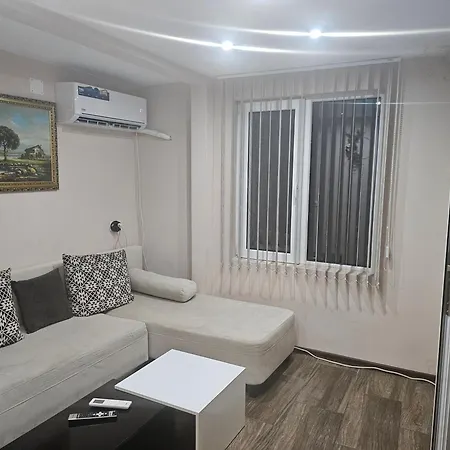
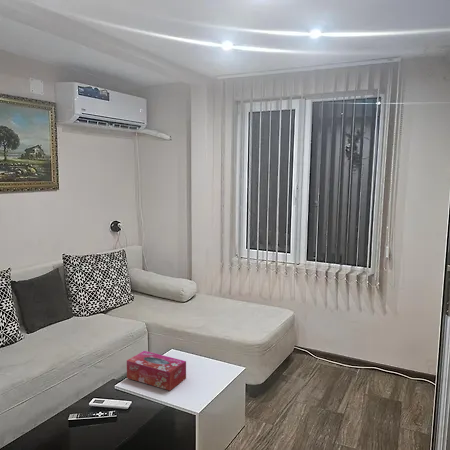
+ tissue box (156, 369)
